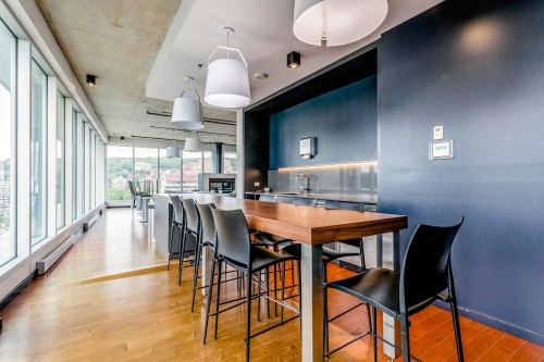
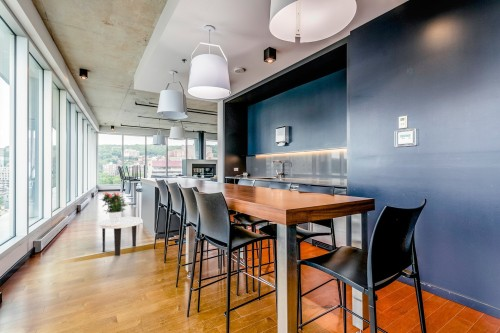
+ potted flower (113, 207)
+ side table (120, 235)
